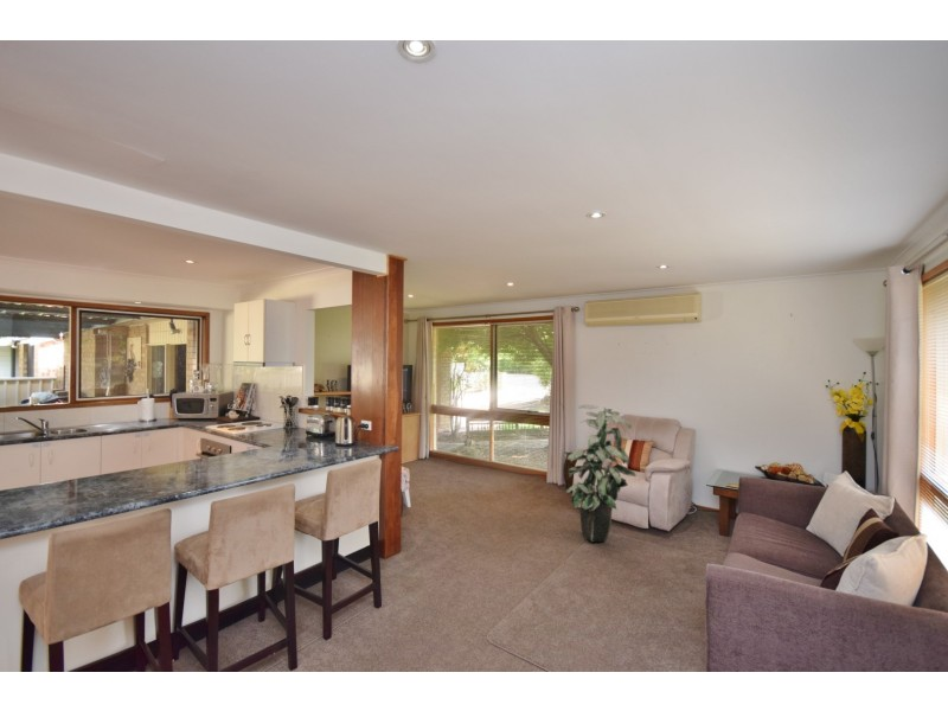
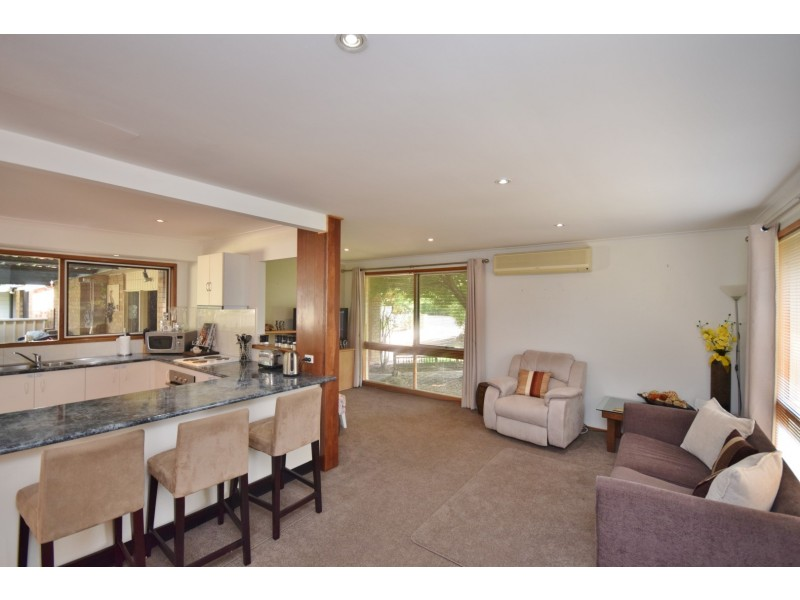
- indoor plant (596, 470)
